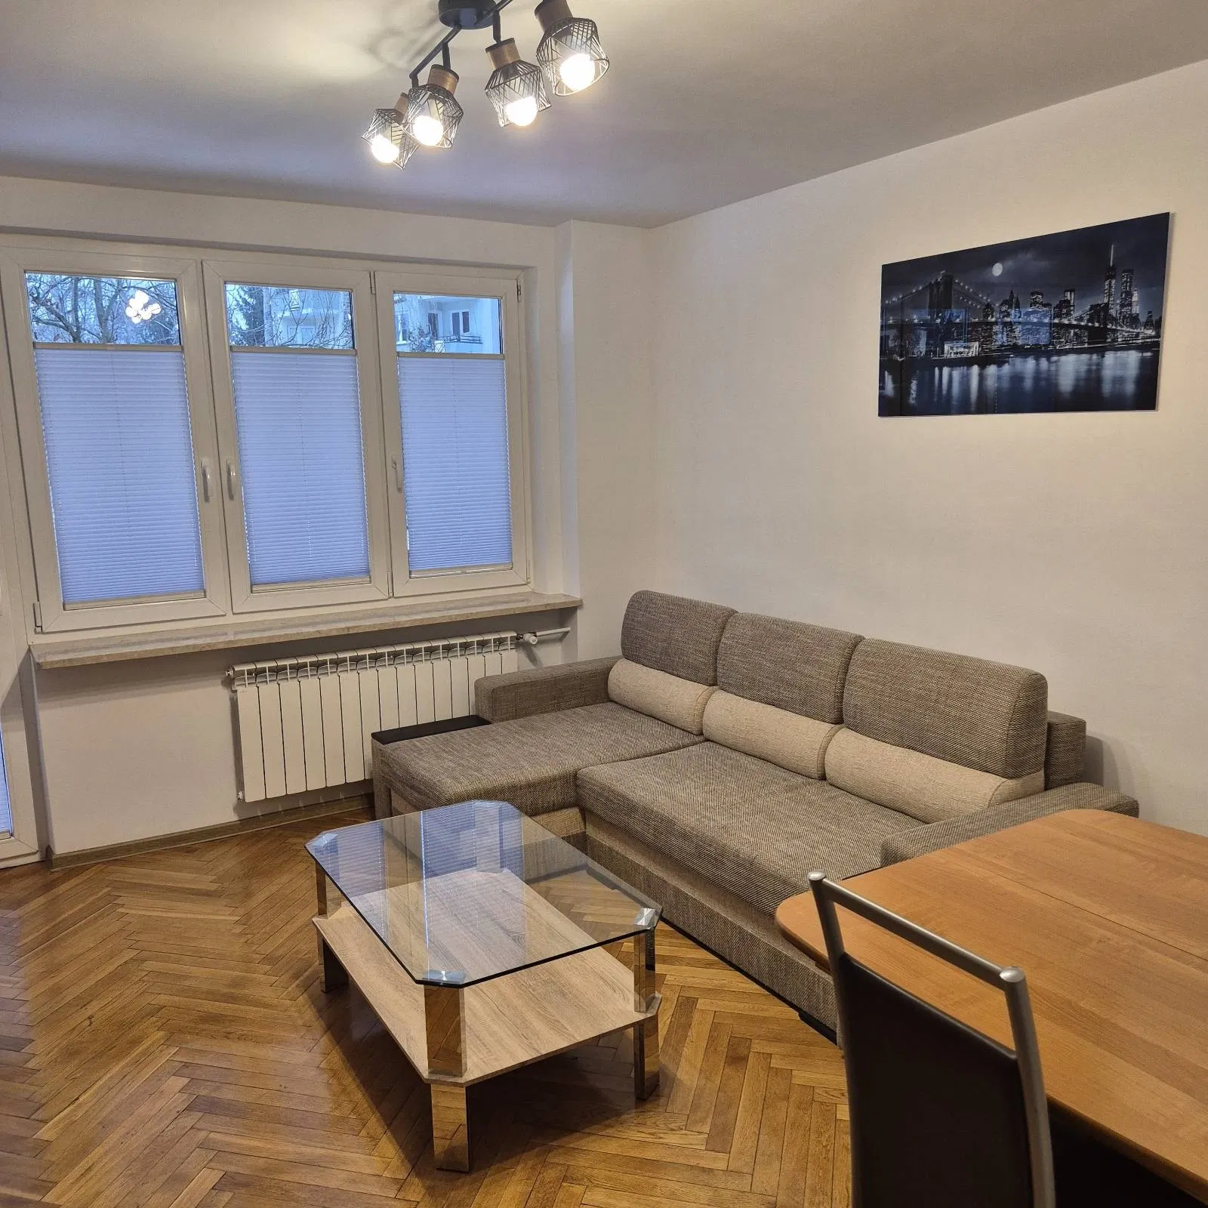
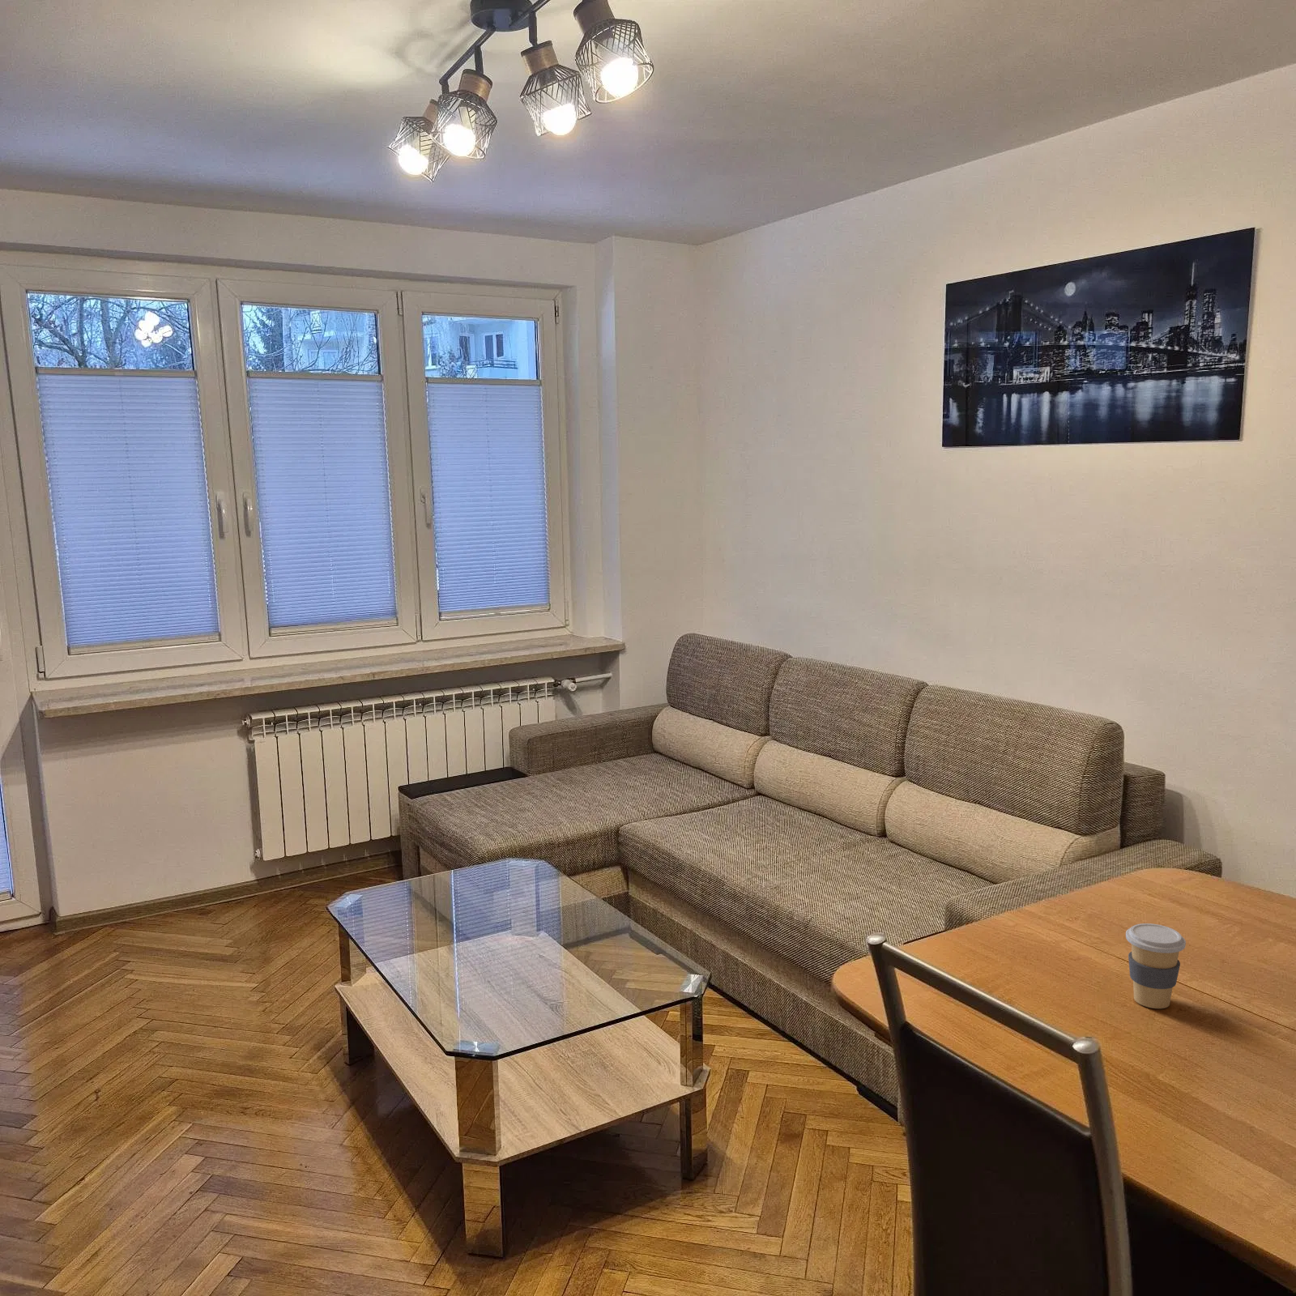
+ coffee cup (1154, 966)
